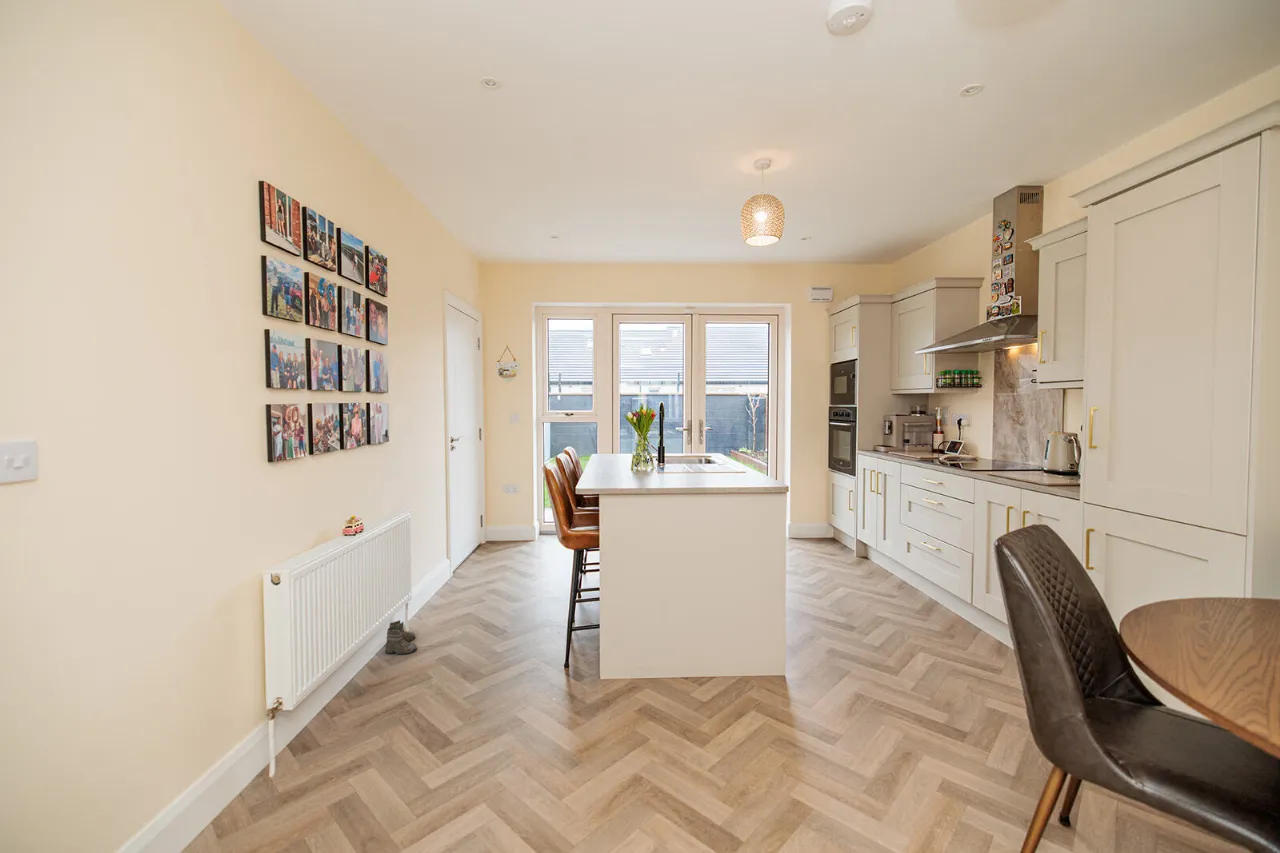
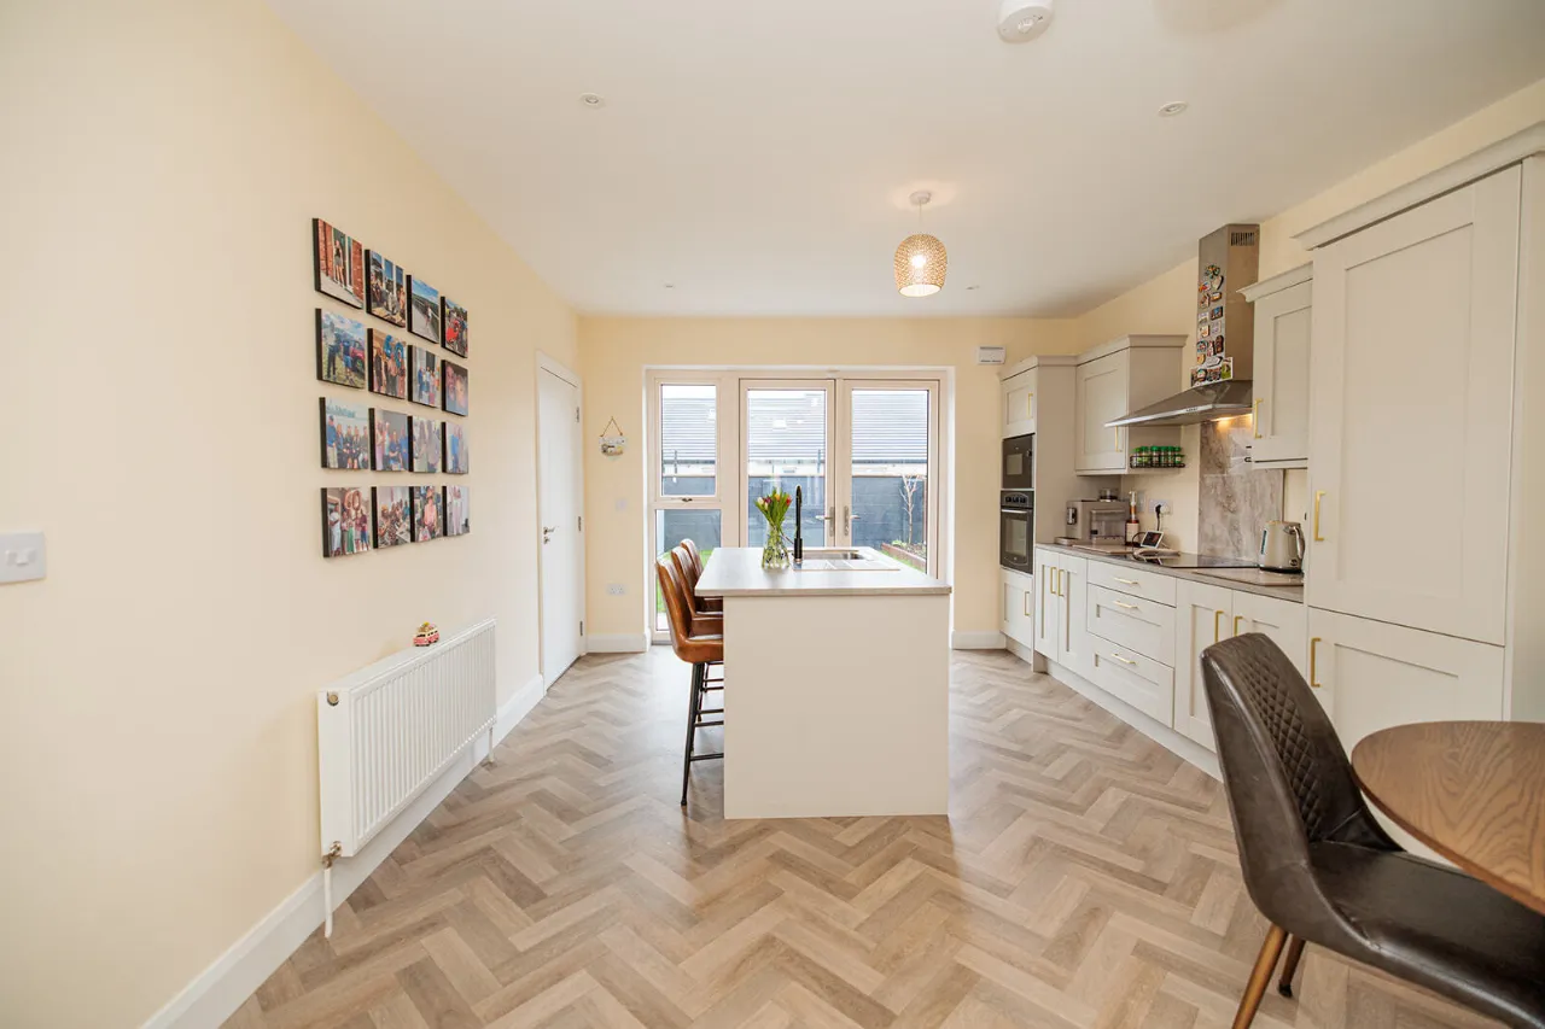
- boots (401, 635)
